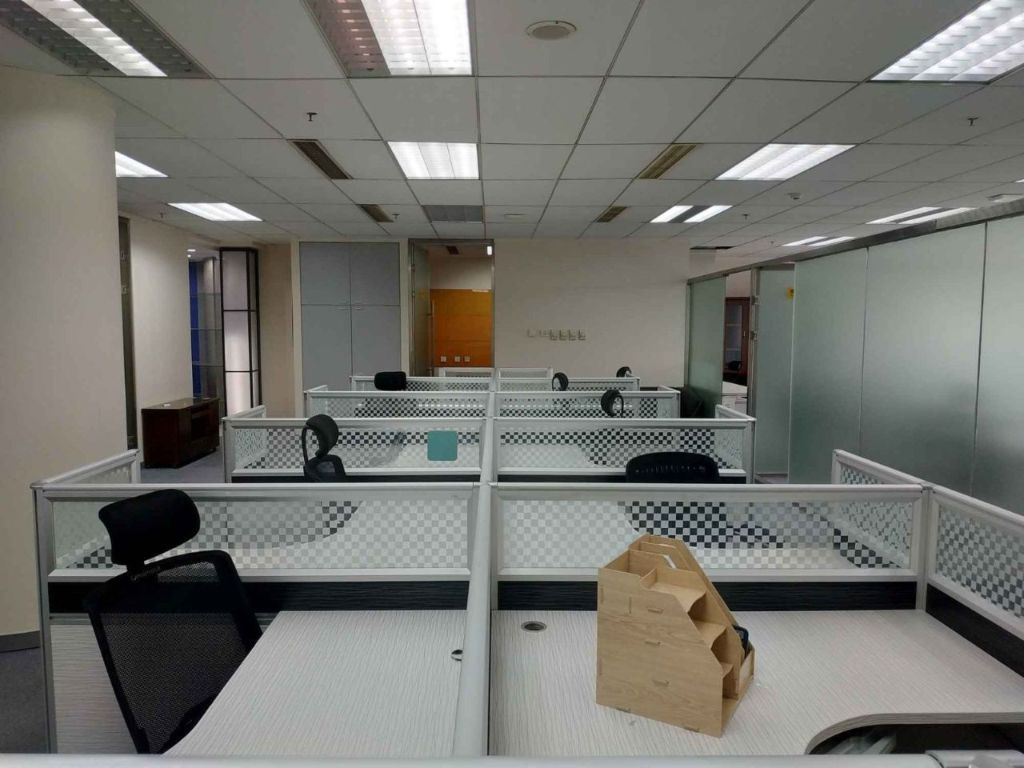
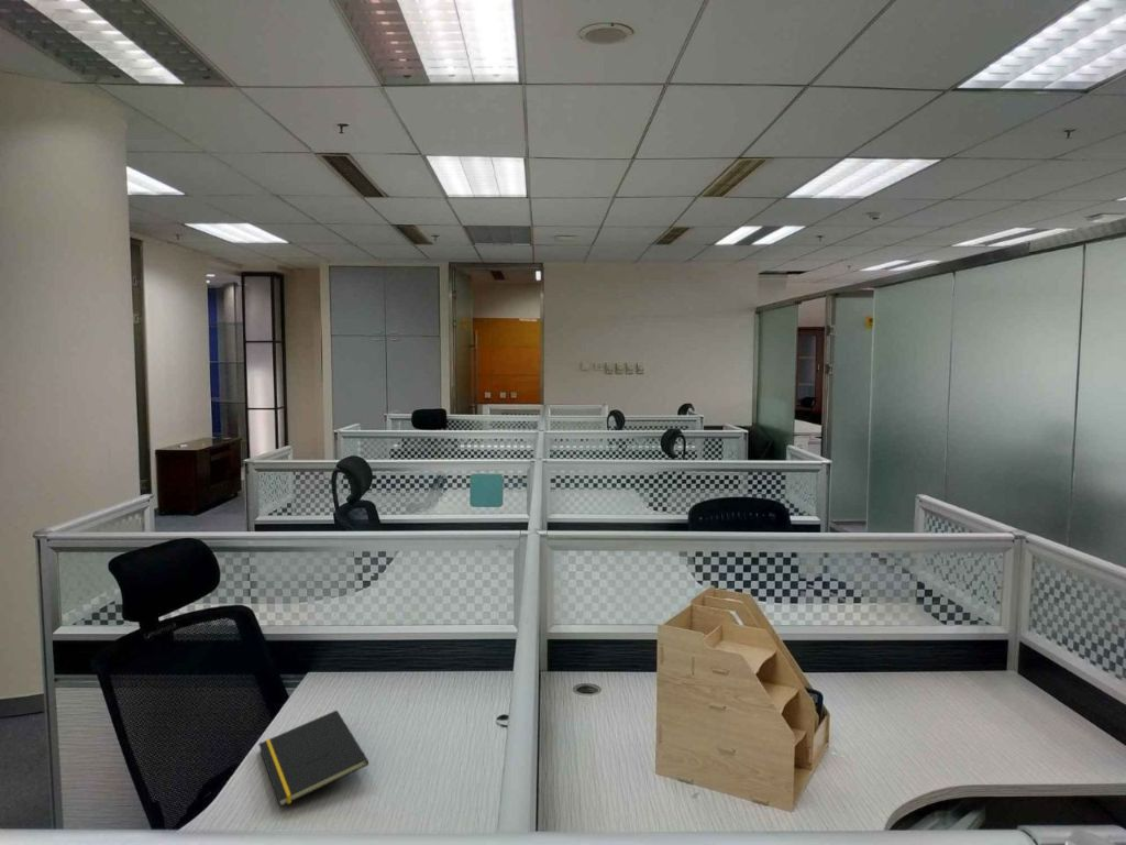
+ notepad (311, 754)
